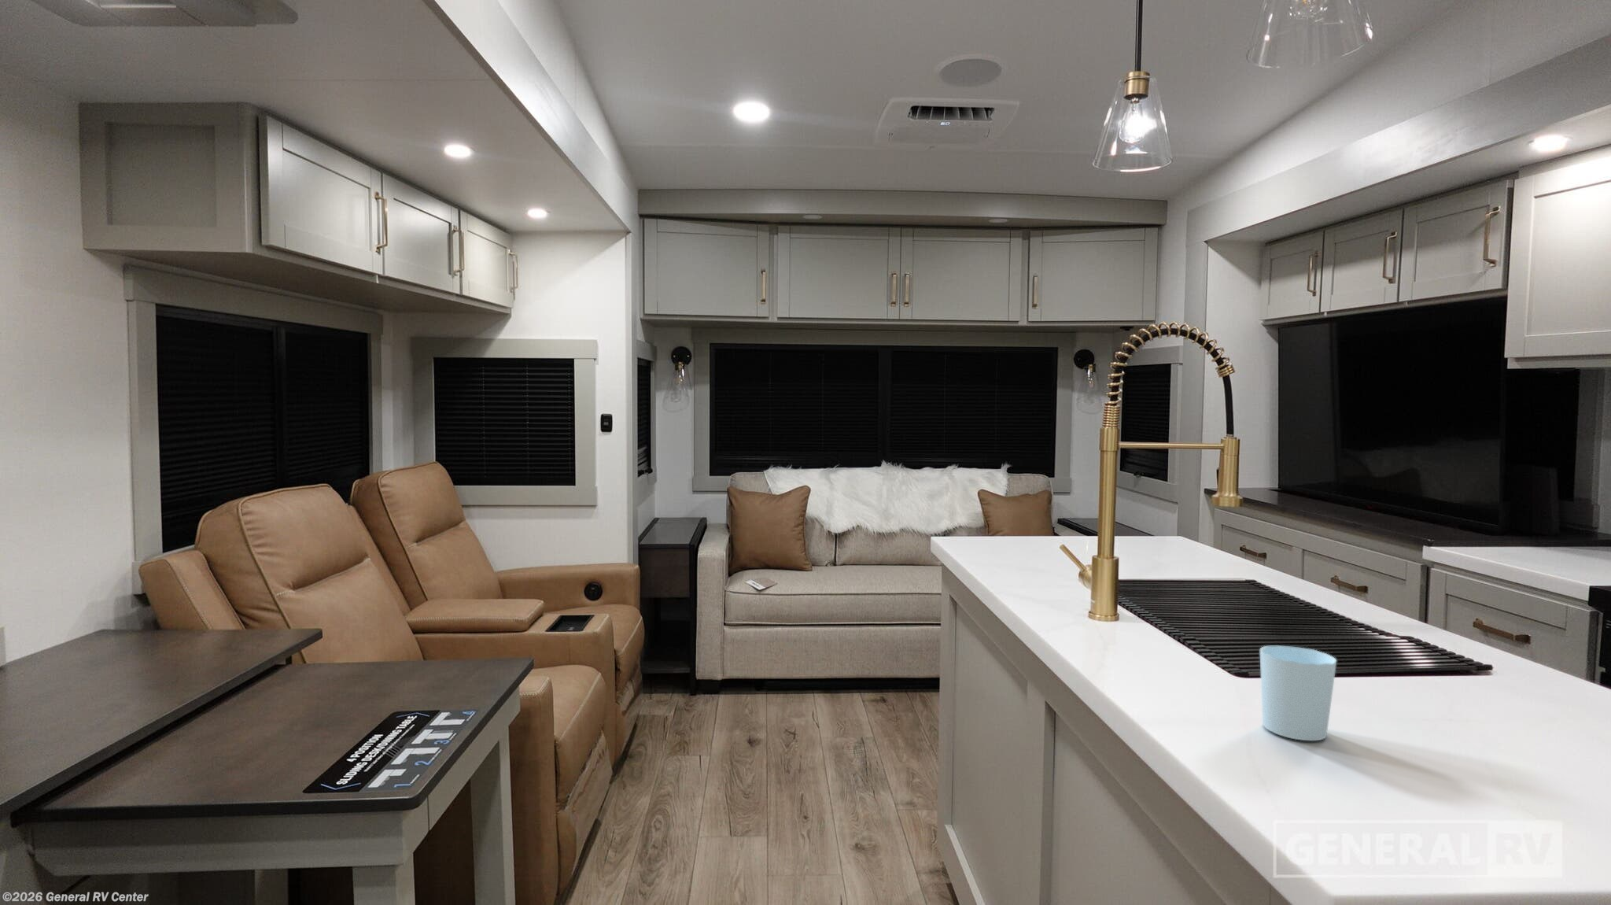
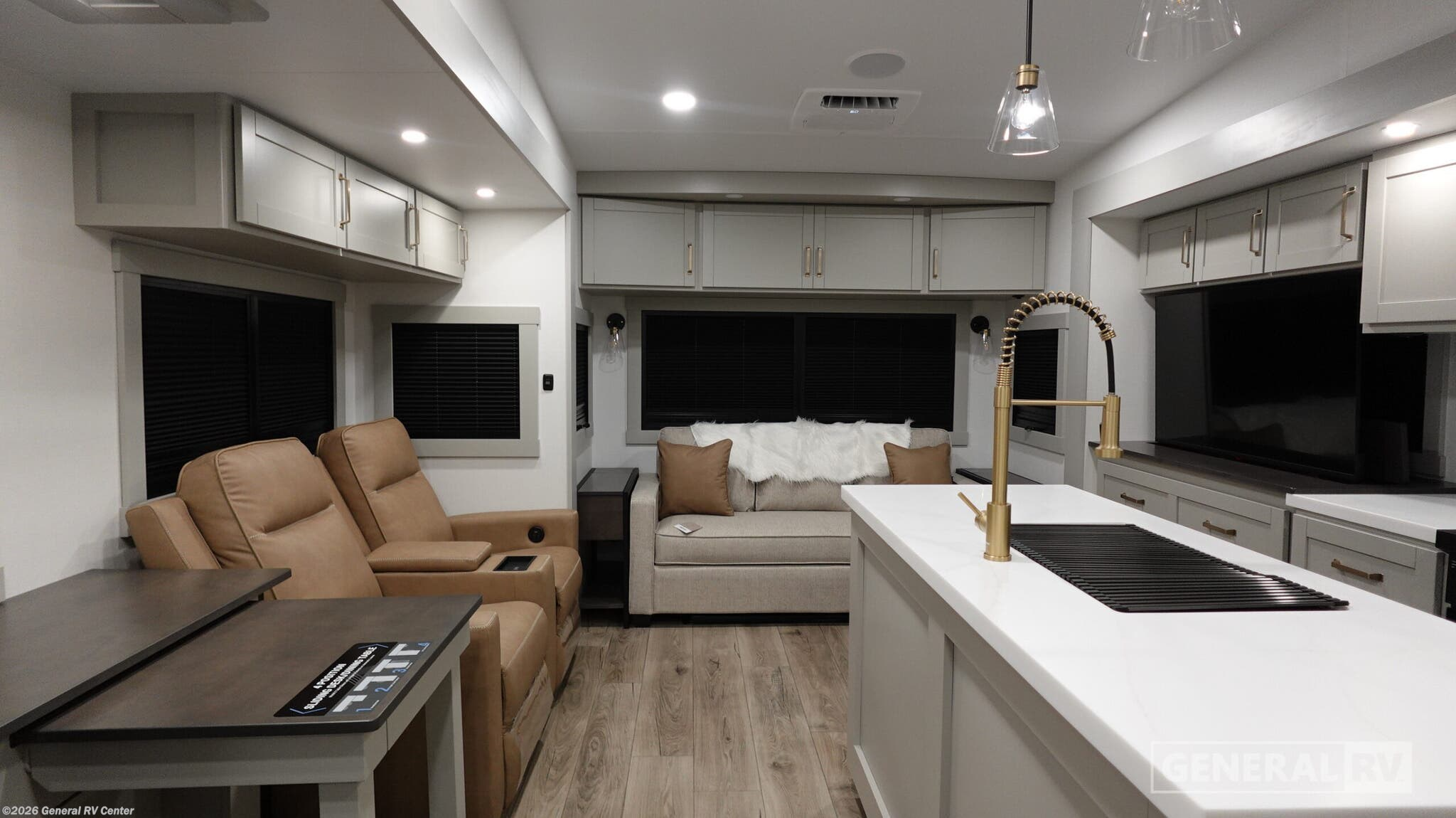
- cup (1296, 691)
